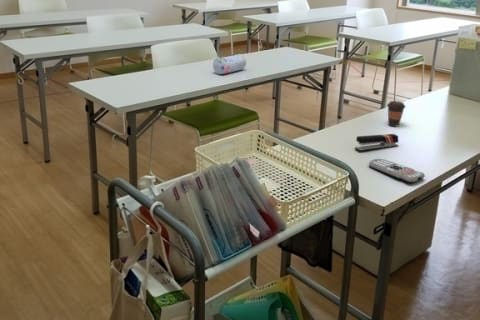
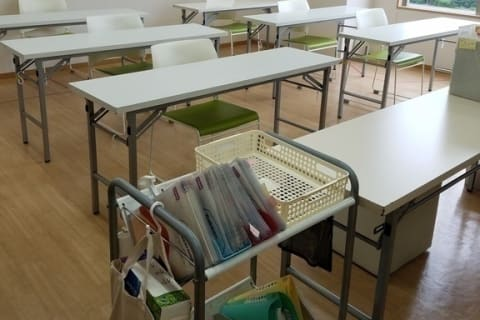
- coffee cup (395, 113)
- pencil case (229, 63)
- remote control (394, 170)
- stapler (377, 141)
